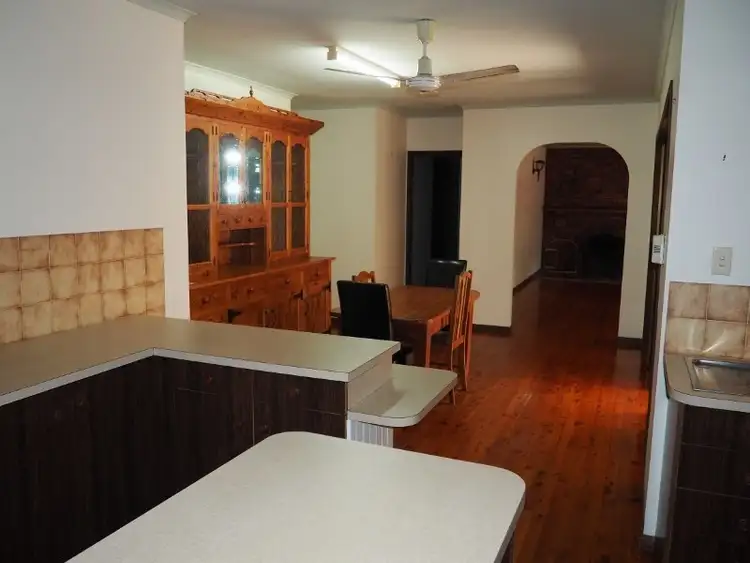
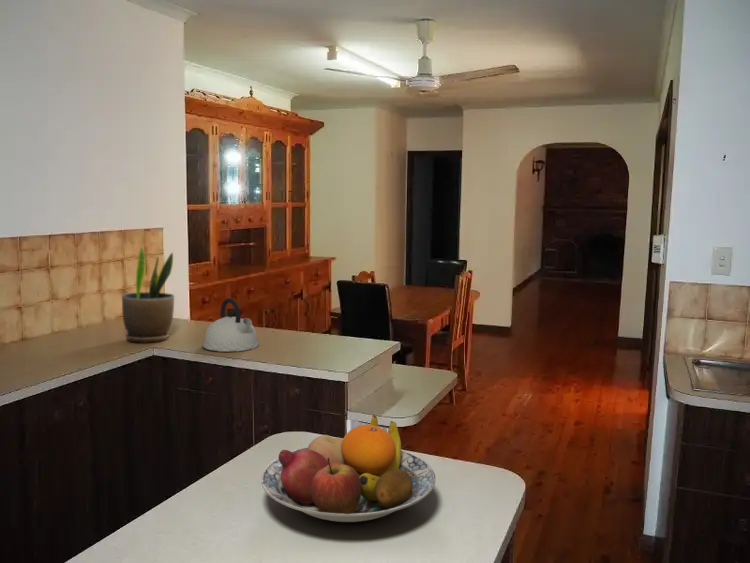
+ kettle (232, 322)
+ potted plant (148, 293)
+ fruit bowl (348, 467)
